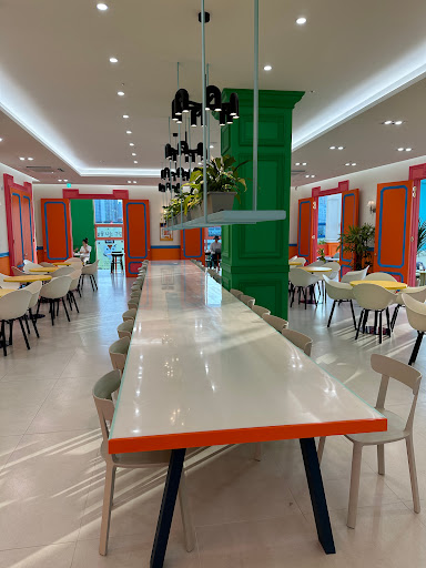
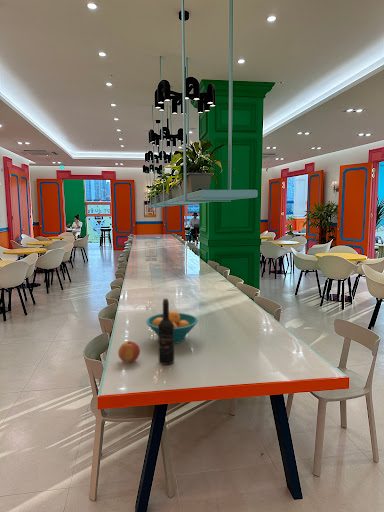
+ wine bottle (166, 330)
+ apple (129, 351)
+ fruit bowl (174, 325)
